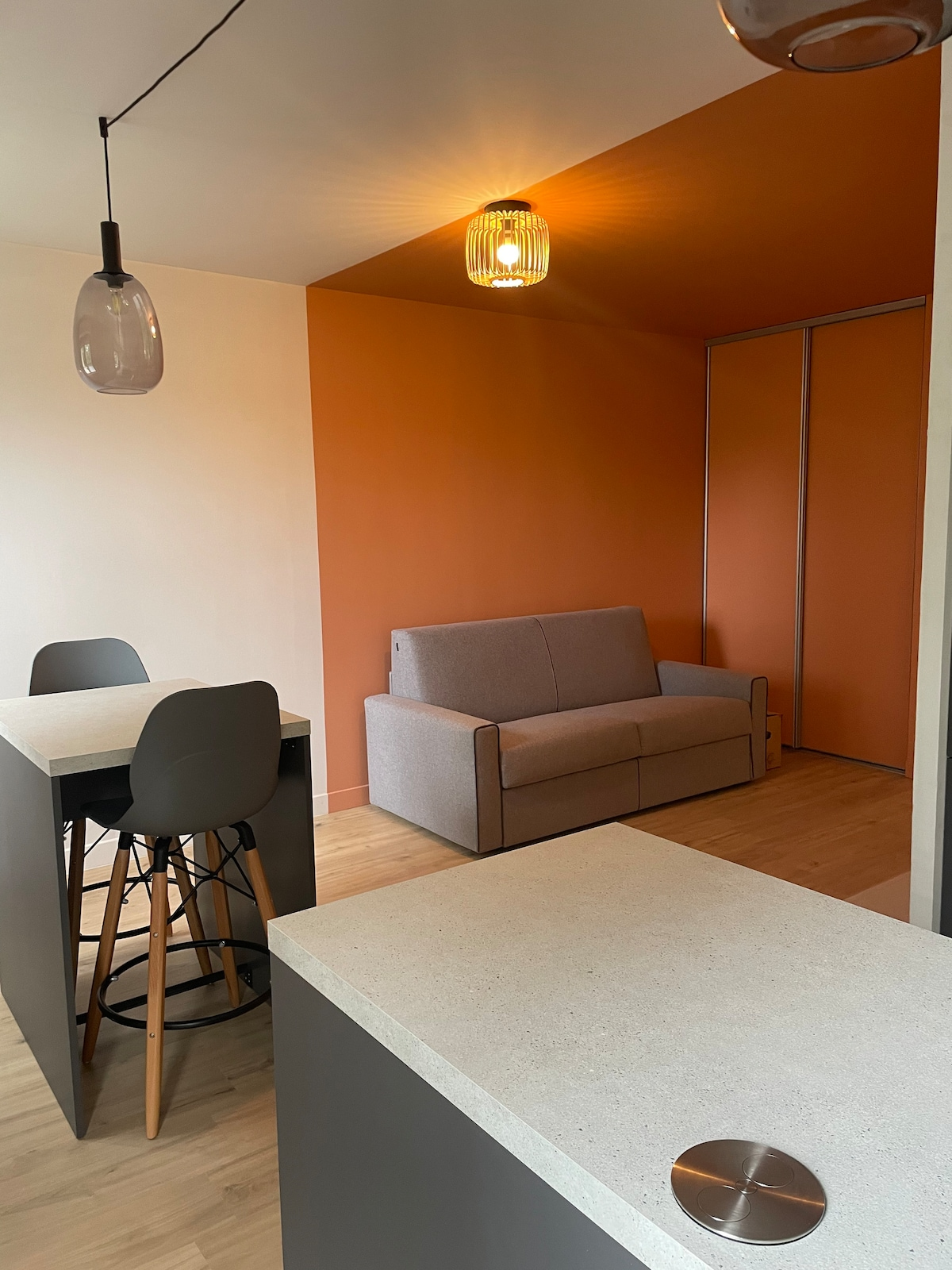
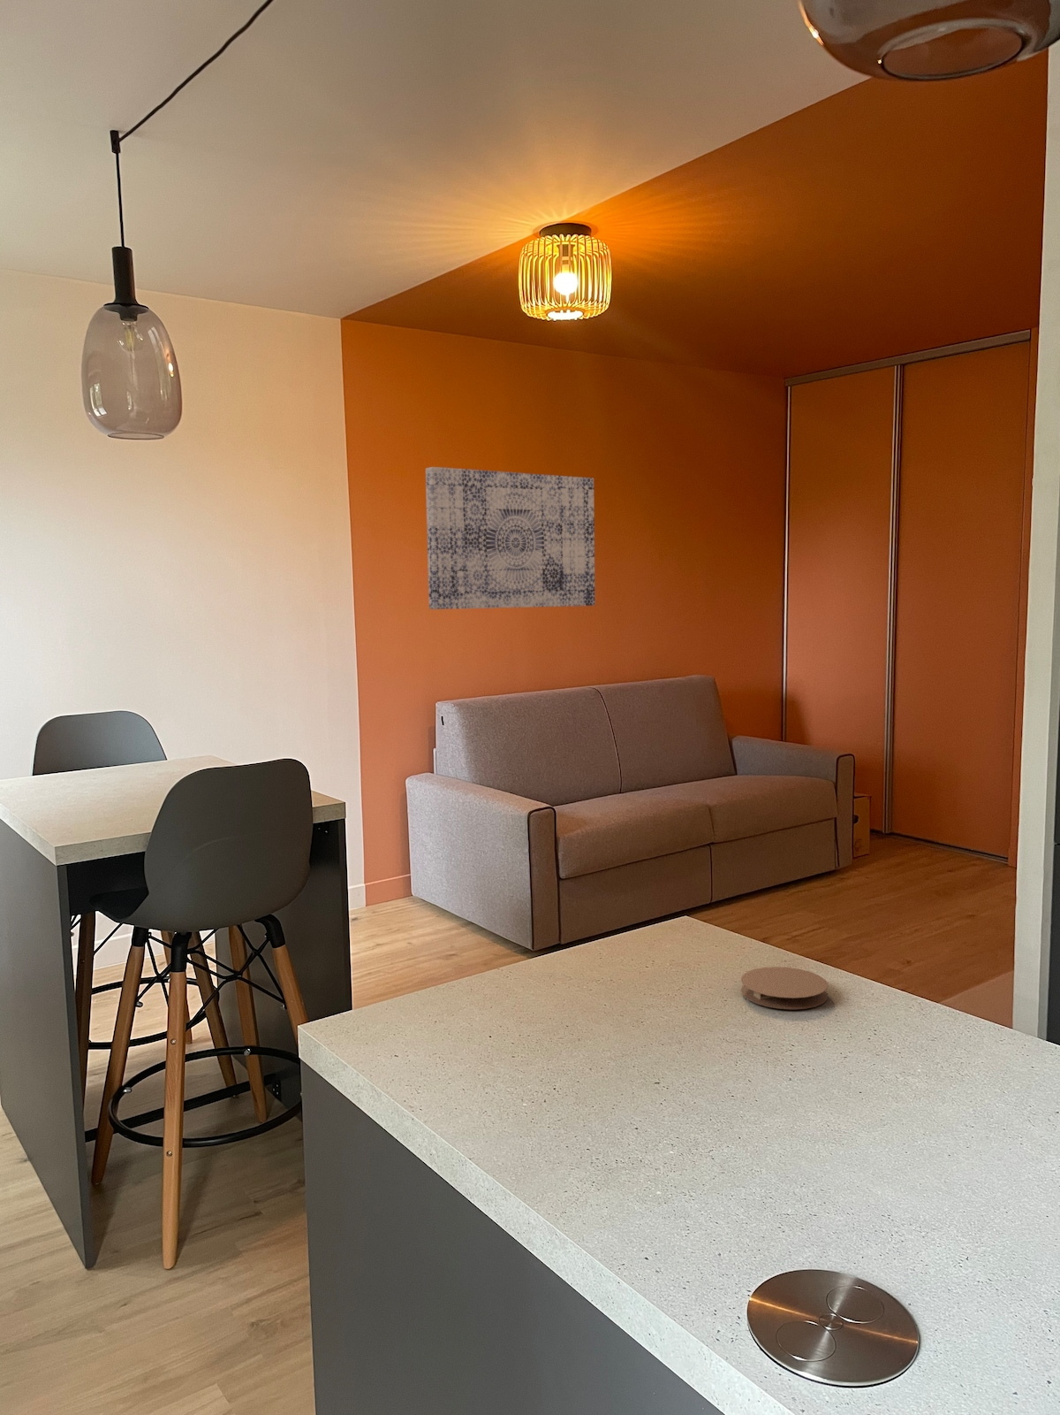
+ coaster (784, 987)
+ wall art (514, 540)
